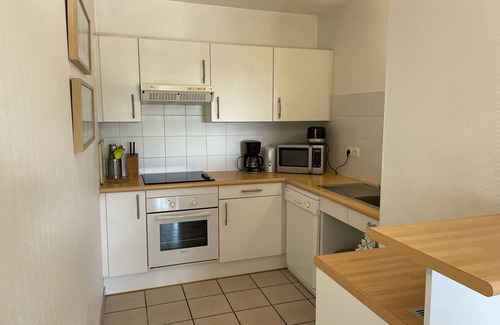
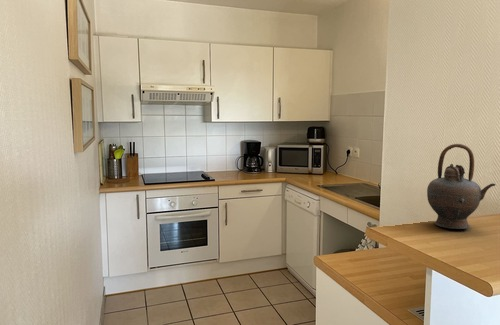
+ teapot (460, 186)
